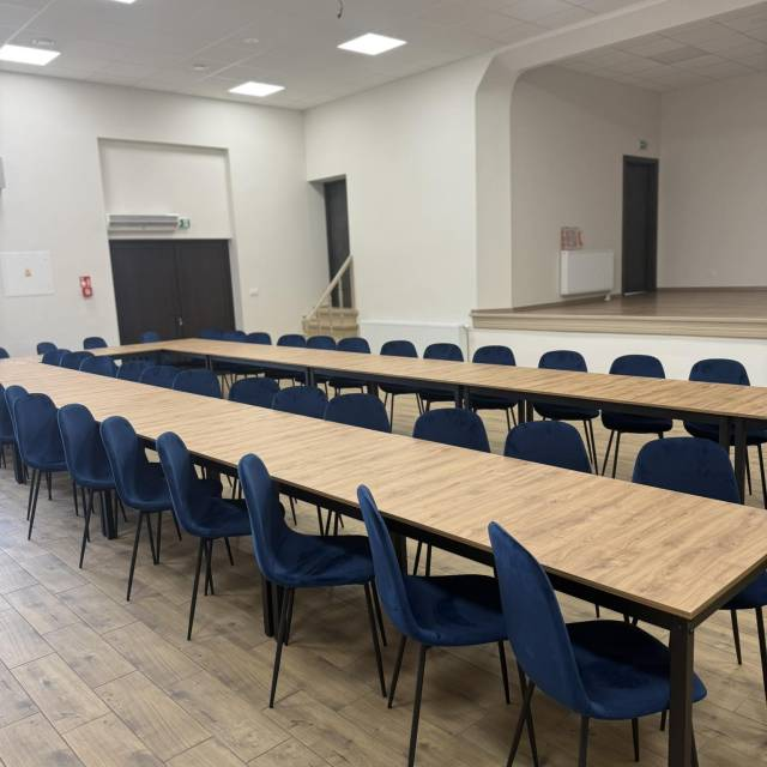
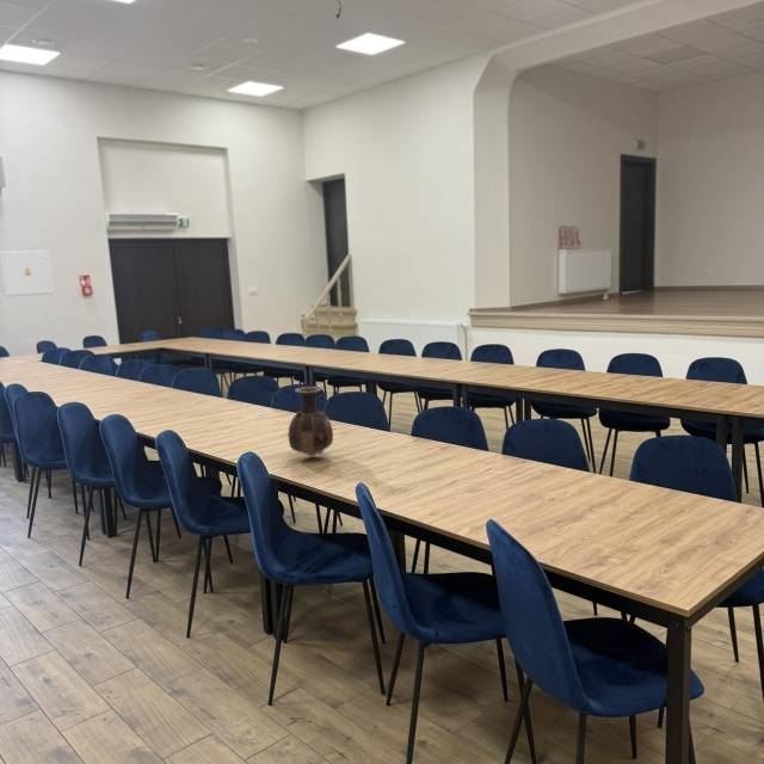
+ vase (309, 423)
